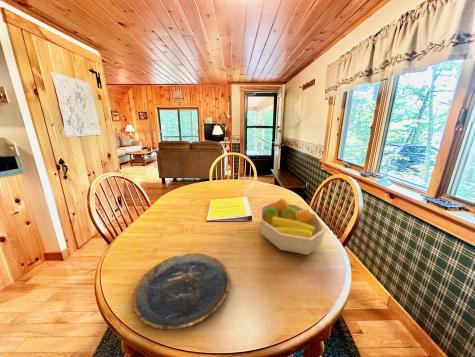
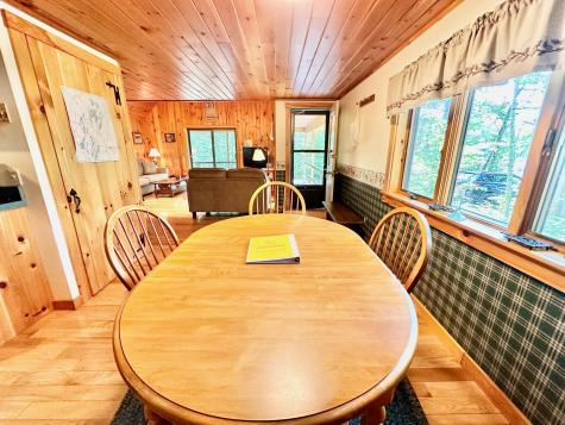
- plate (184, 284)
- fruit bowl (288, 222)
